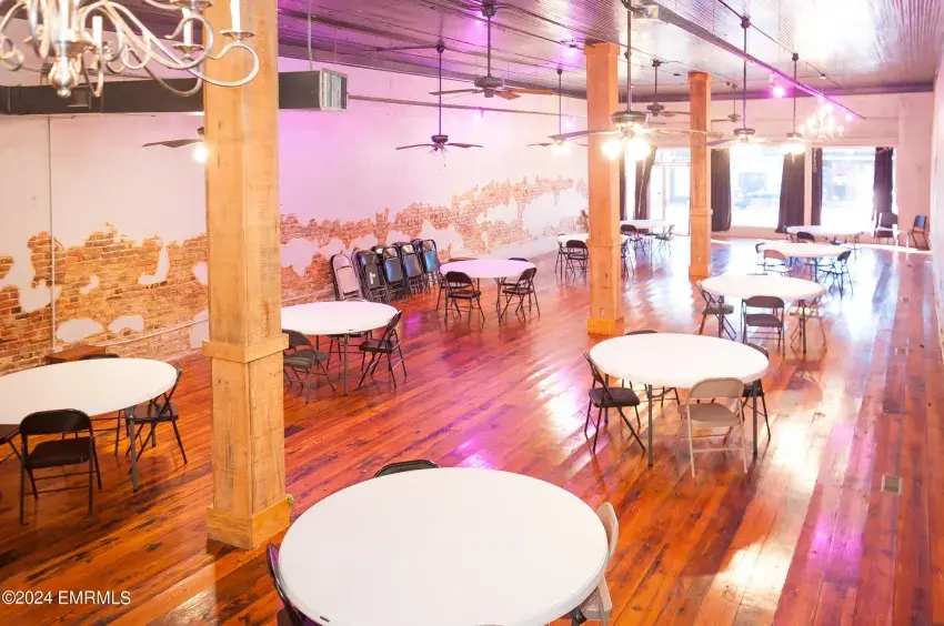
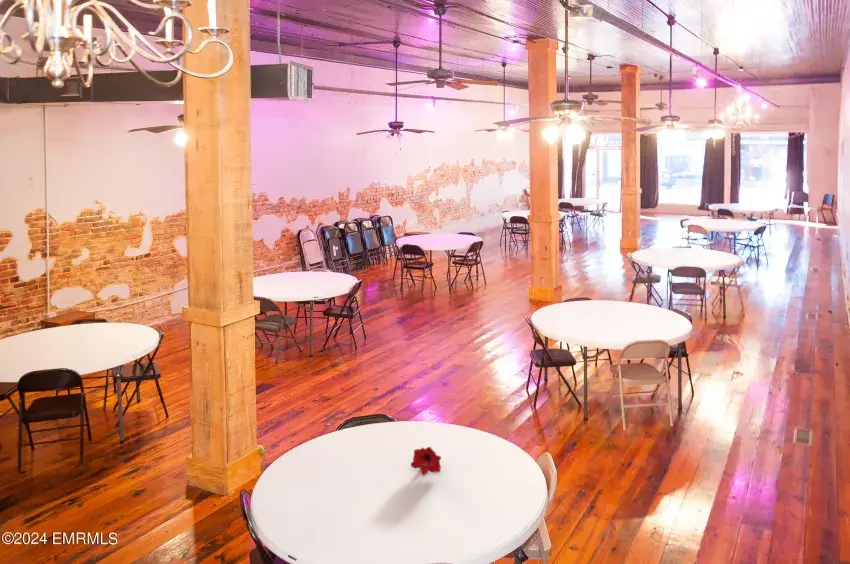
+ flower (429, 457)
